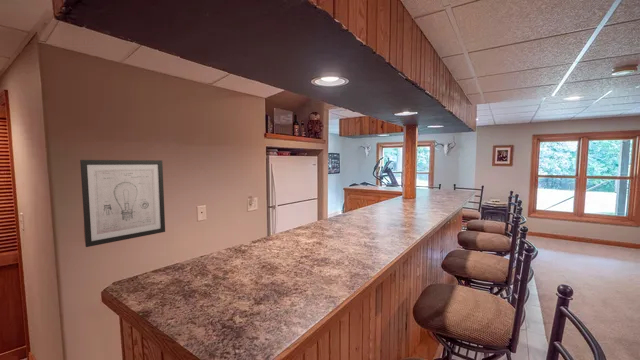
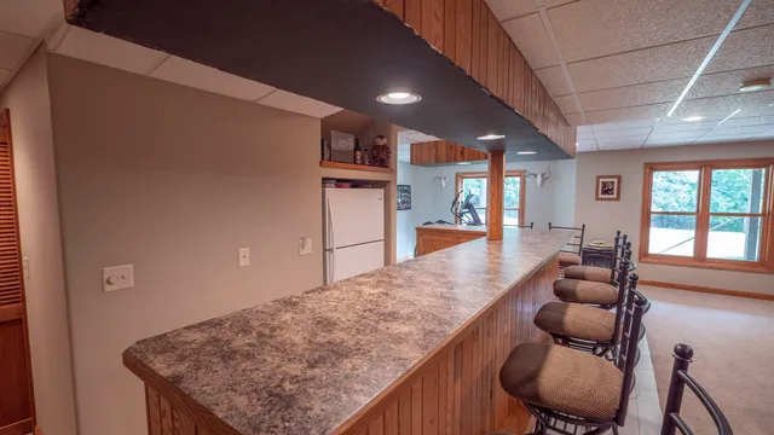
- wall art (127, 199)
